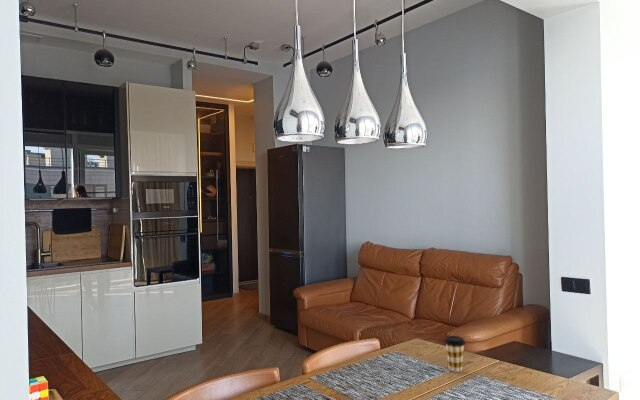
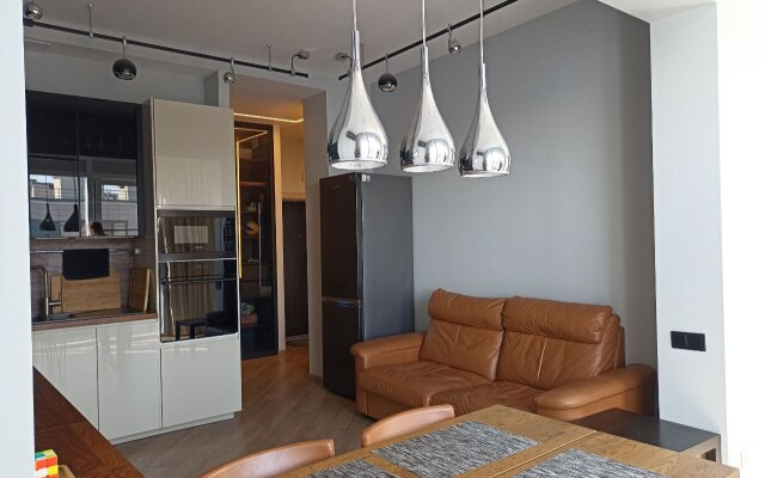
- coffee cup (455, 353)
